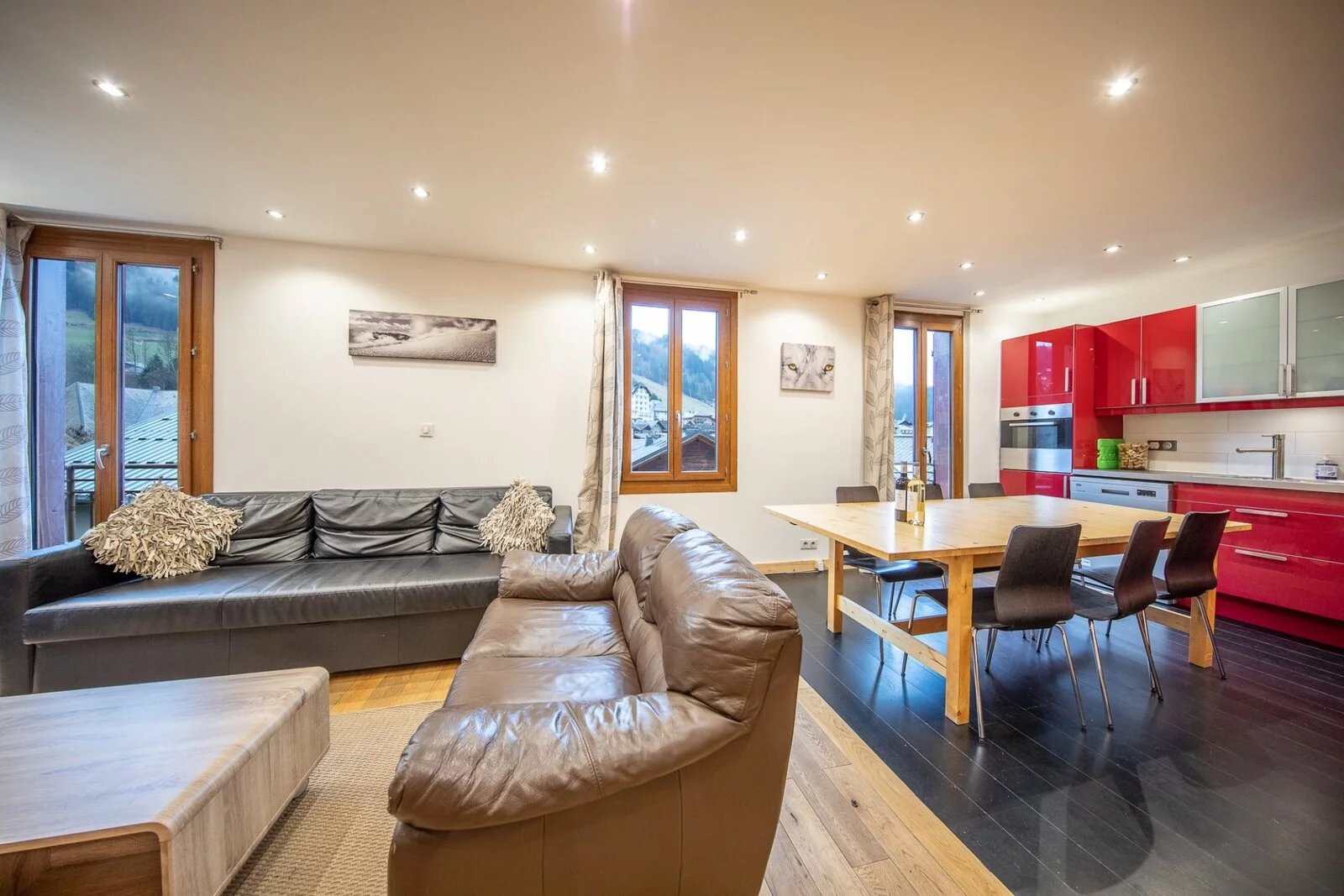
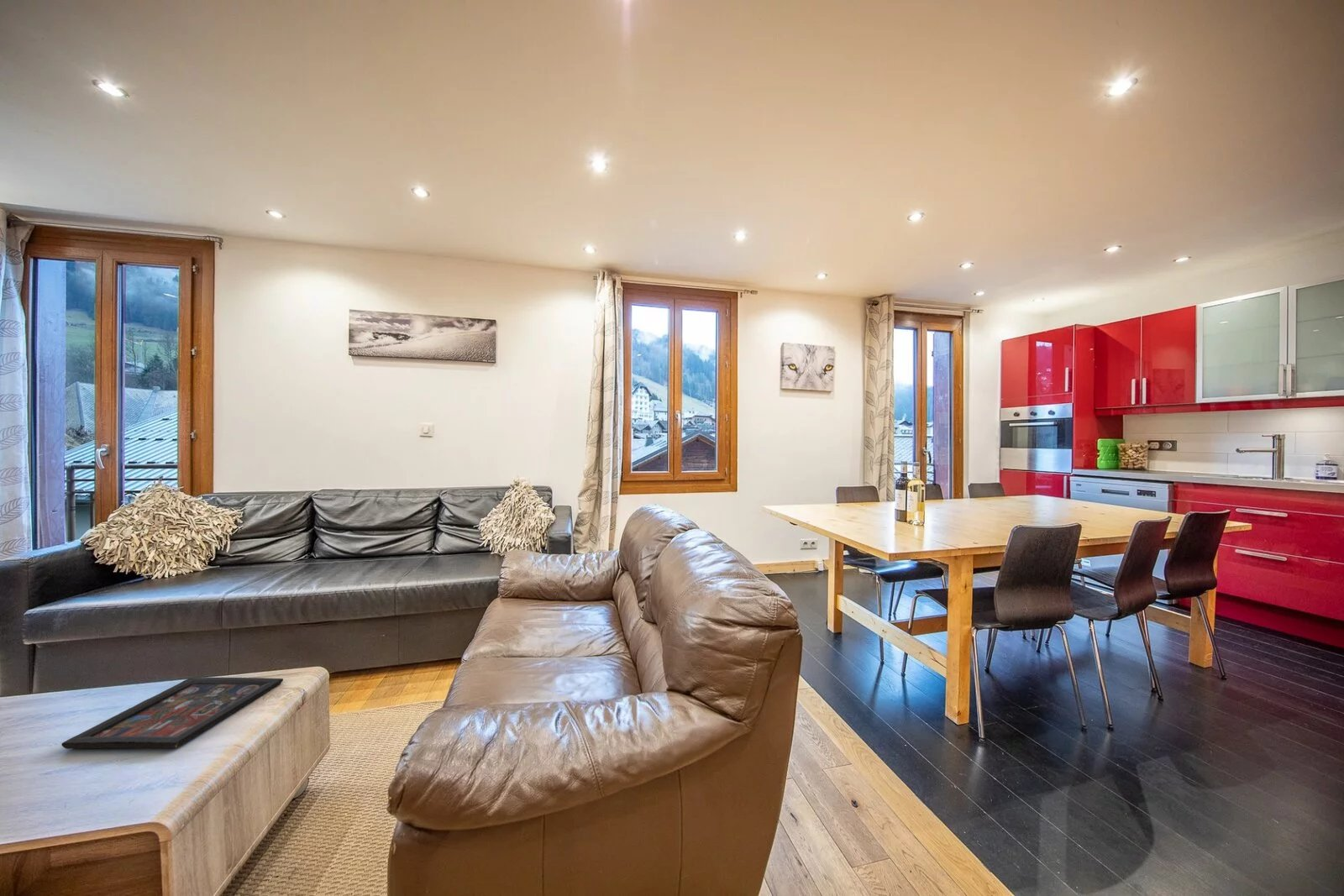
+ decorative tray (186, 708)
